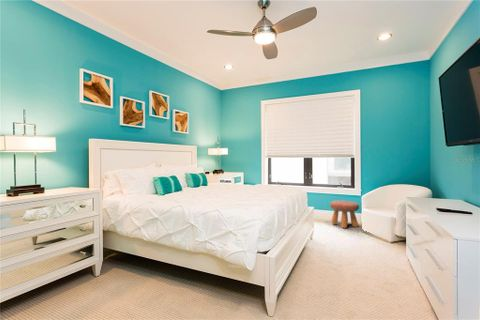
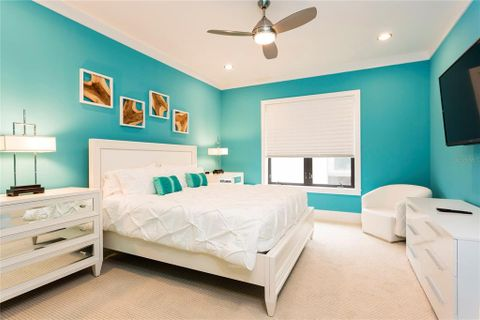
- footstool (344, 214)
